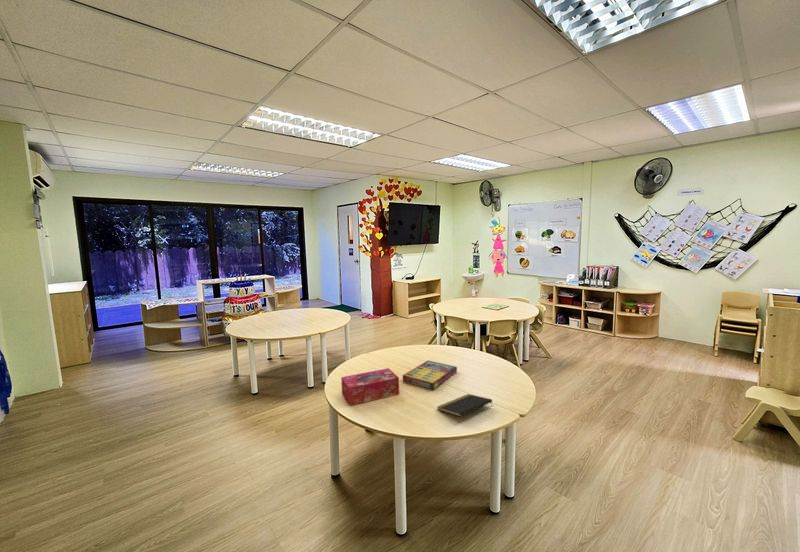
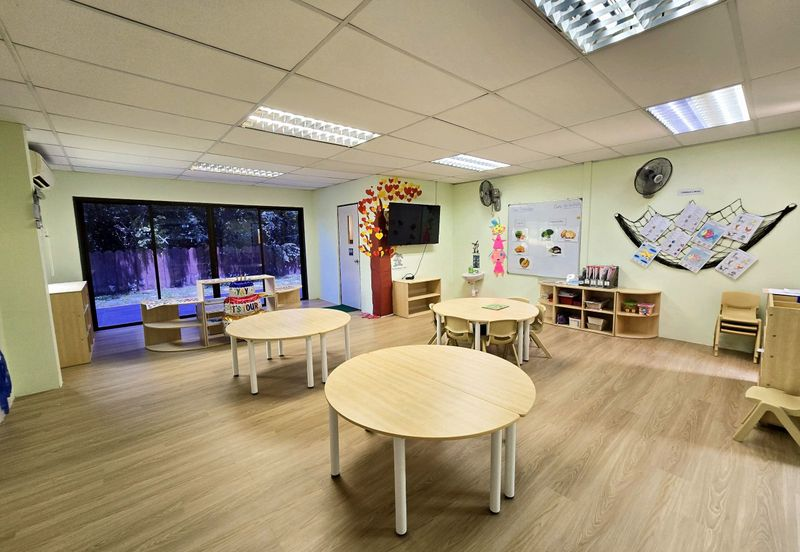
- tissue box (370, 385)
- game compilation box (430, 373)
- notepad (464, 404)
